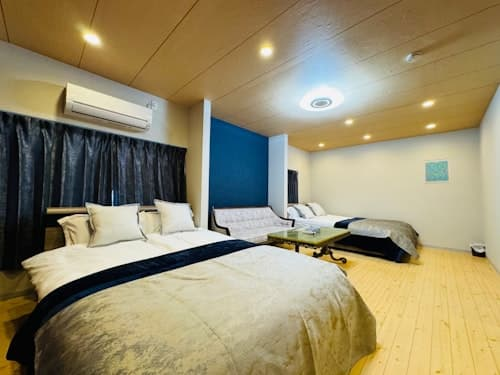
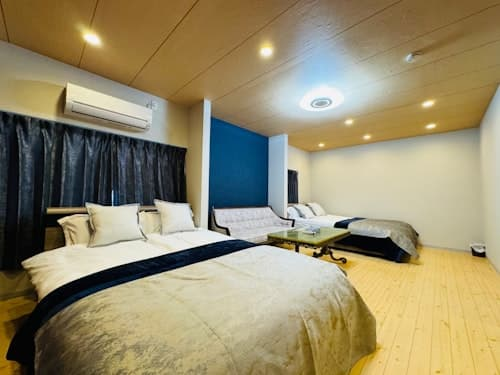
- wall art (436, 171)
